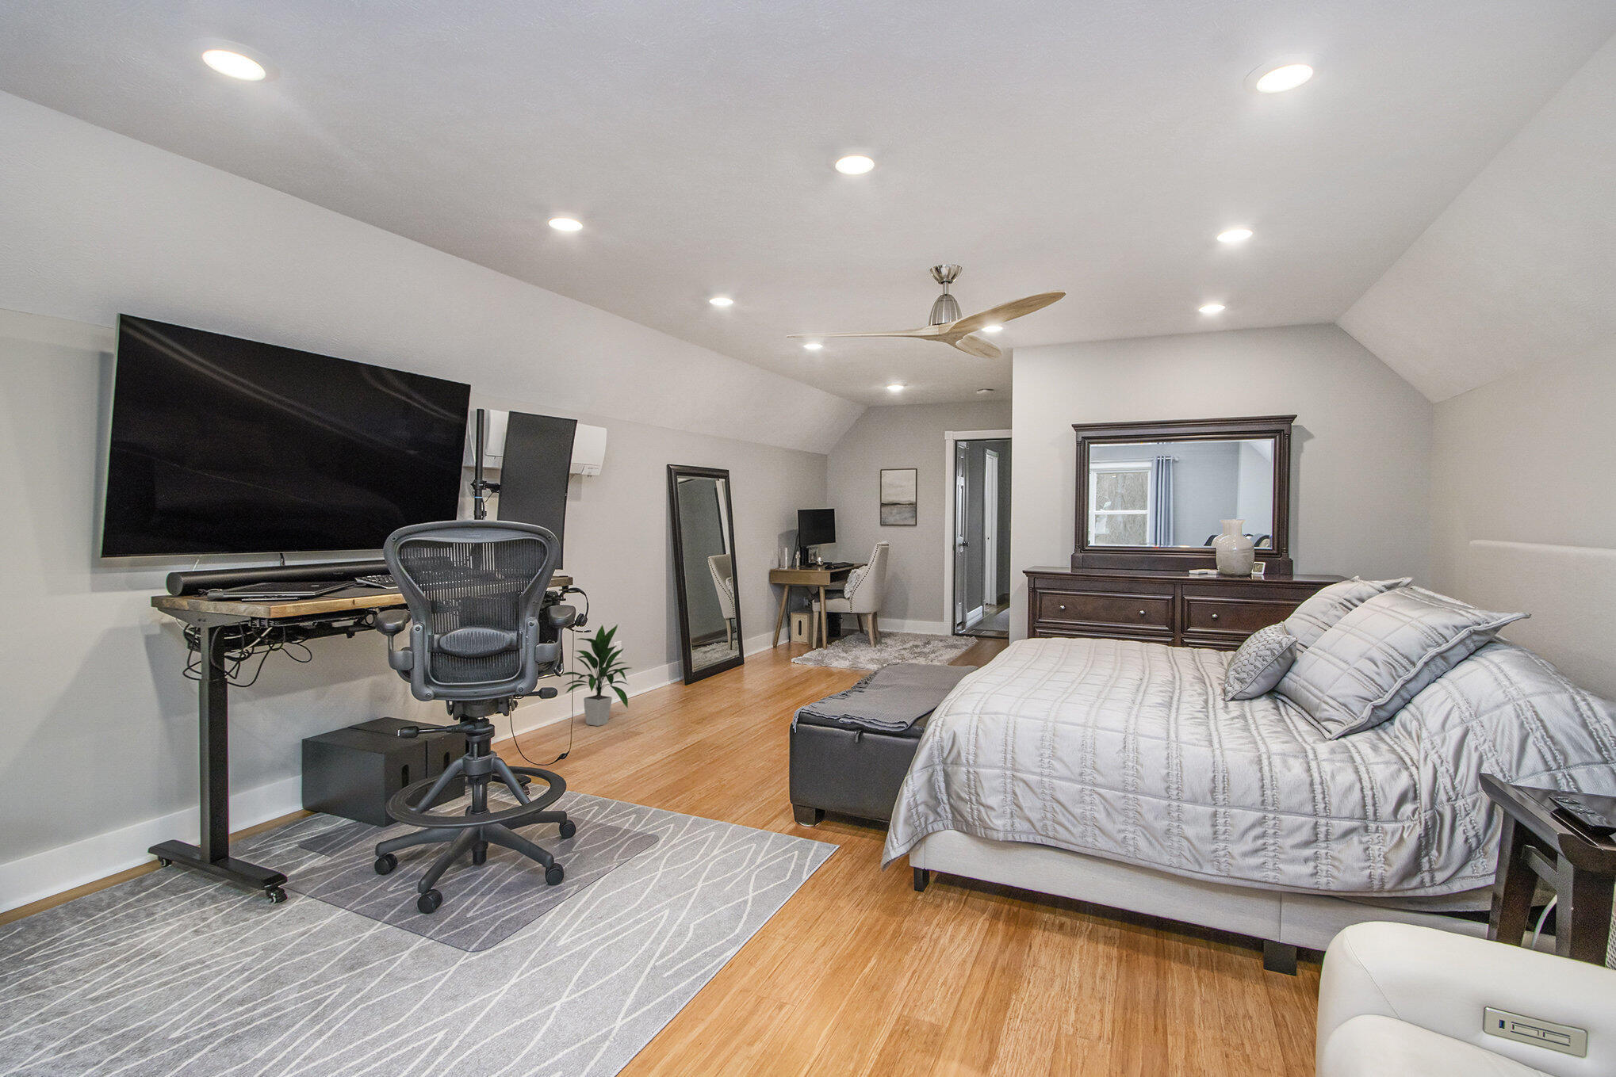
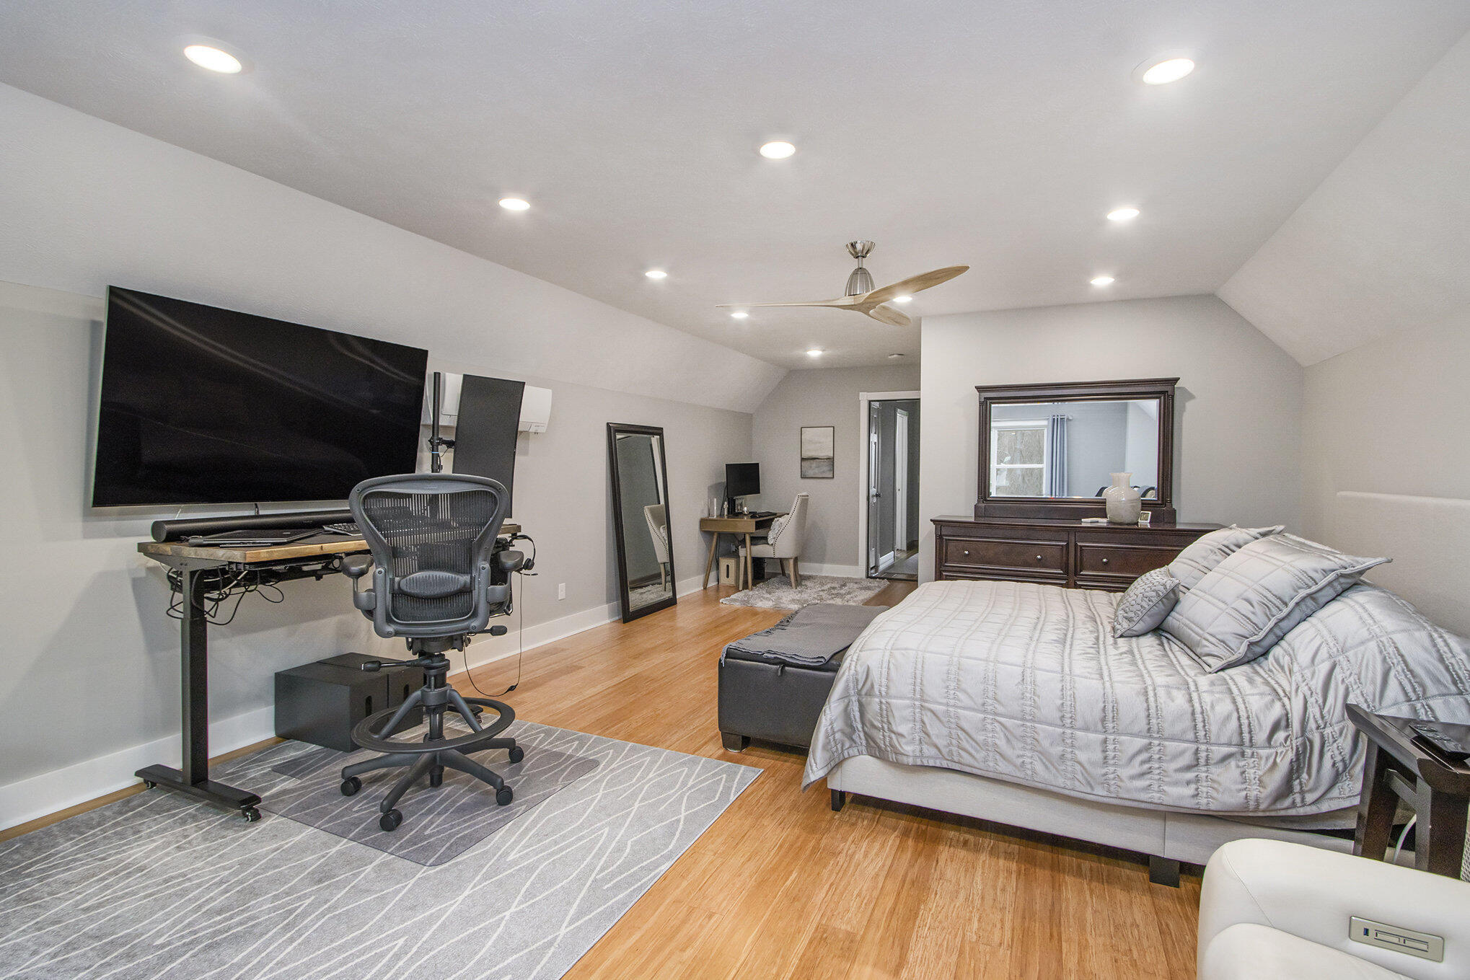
- indoor plant (600, 674)
